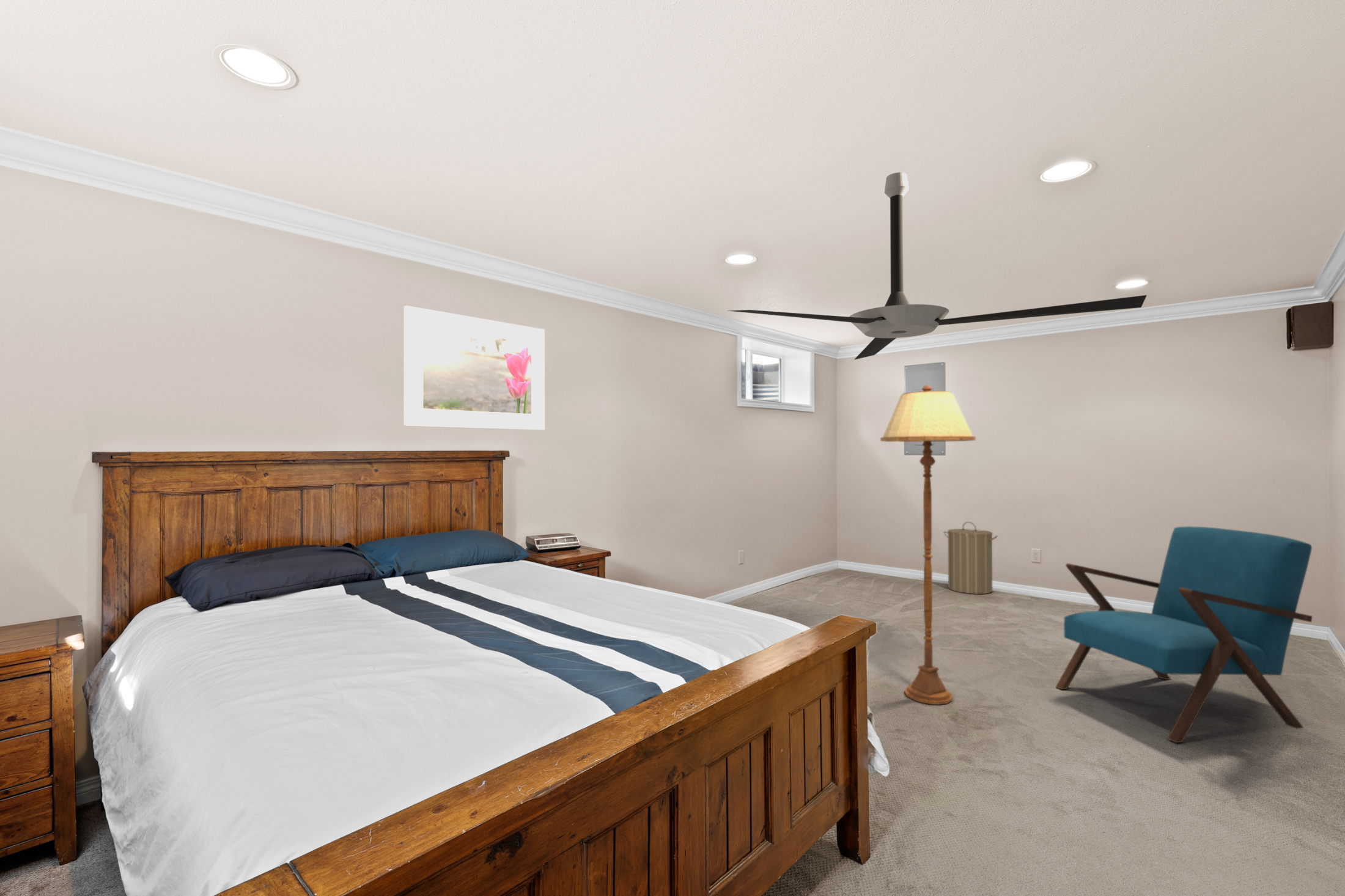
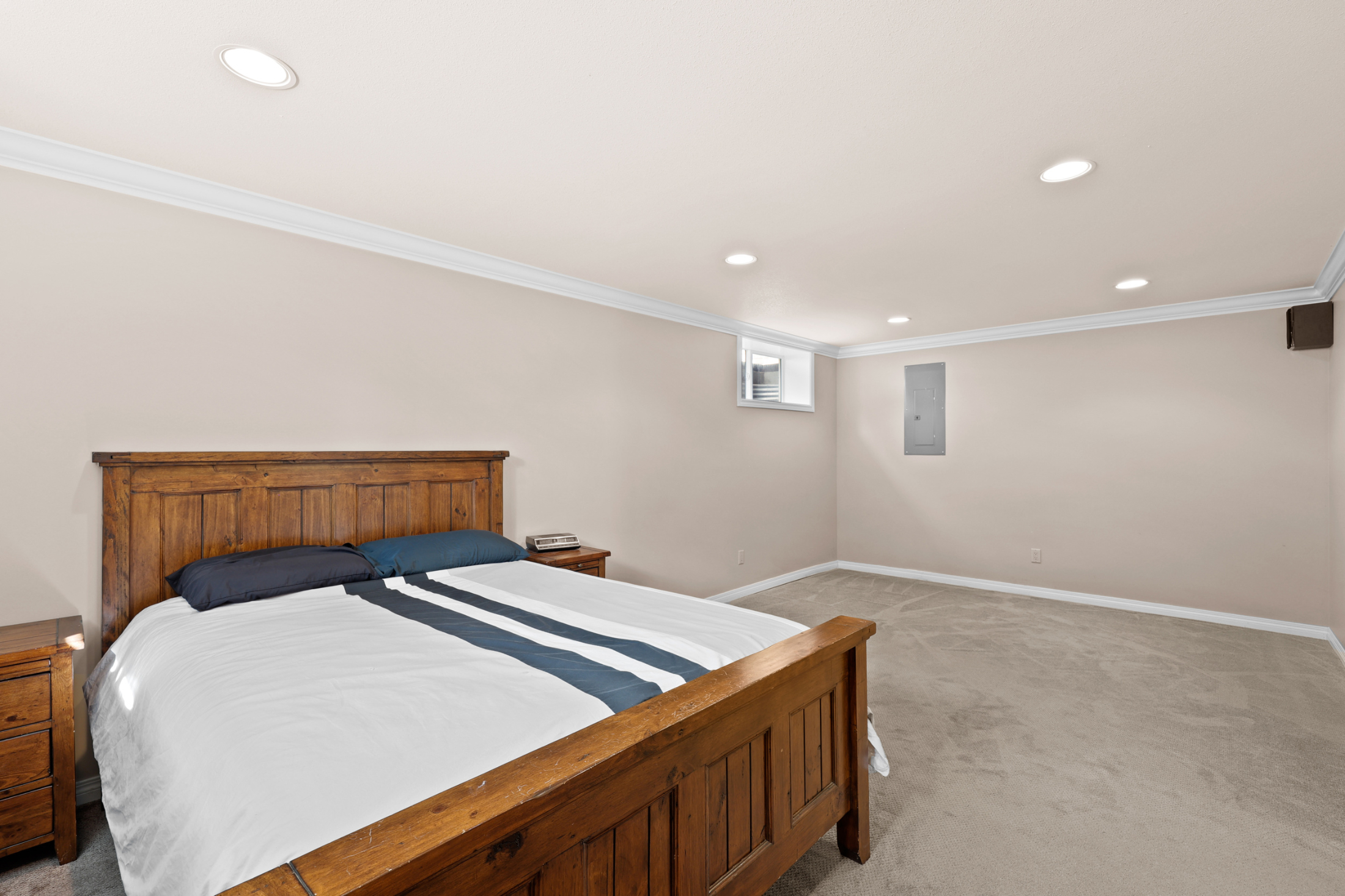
- floor lamp (927, 540)
- laundry hamper (970, 556)
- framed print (481, 373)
- ceiling fan (903, 256)
- armchair (1180, 618)
